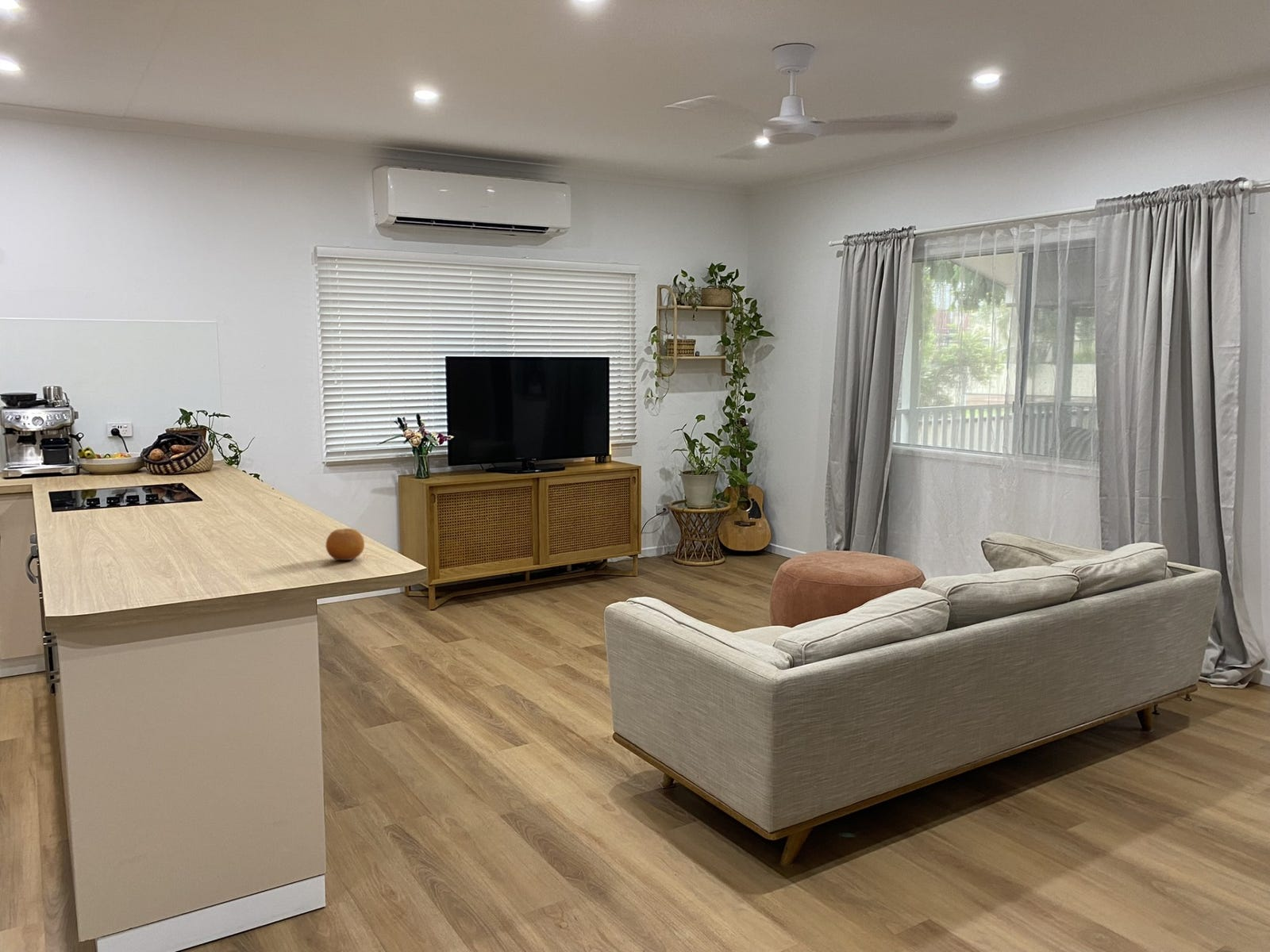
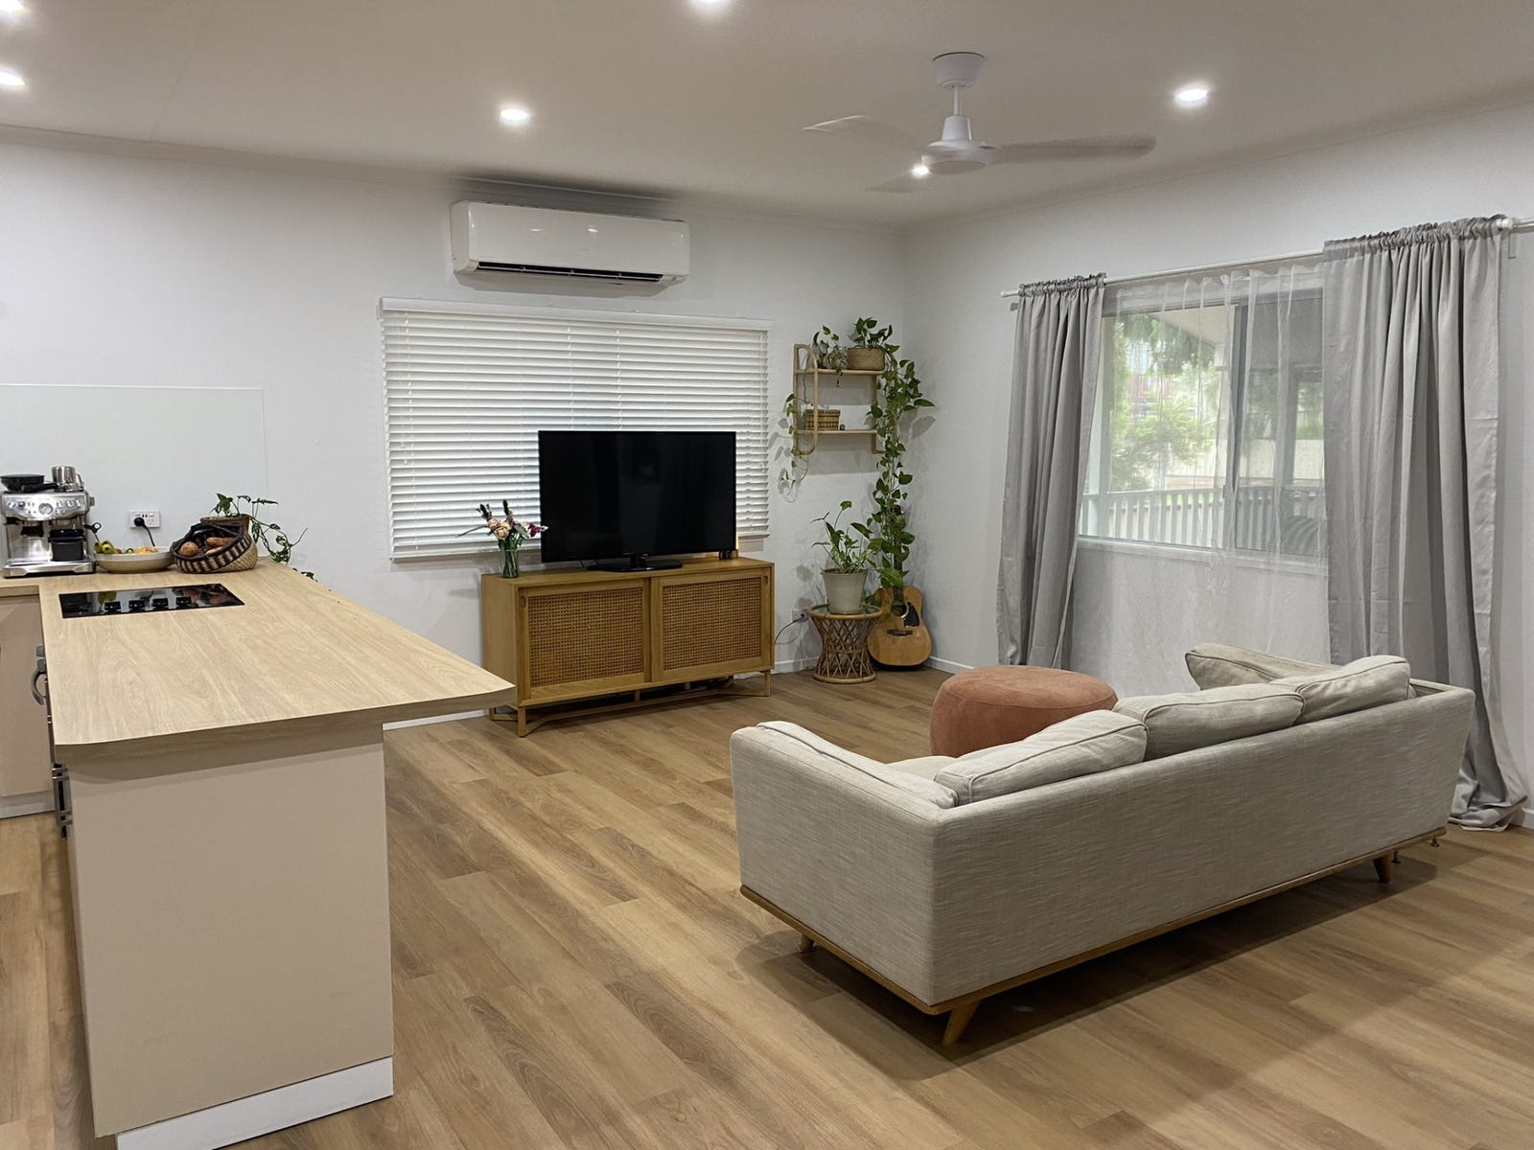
- fruit (344, 544)
